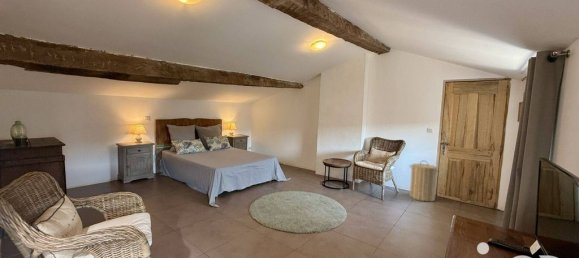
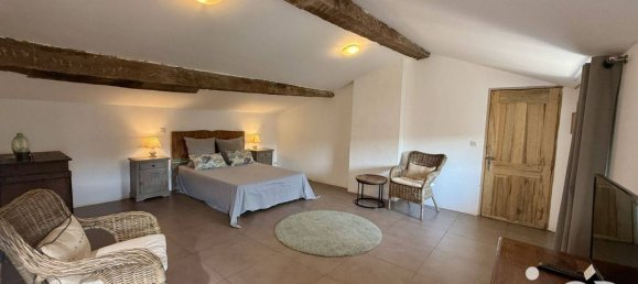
- laundry hamper (423, 179)
